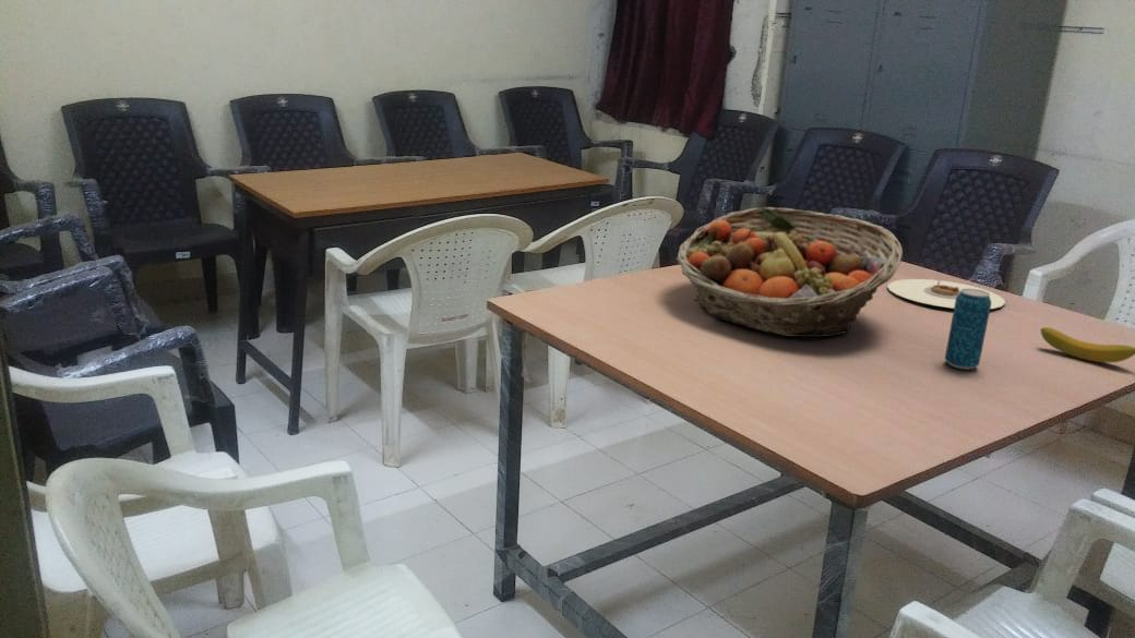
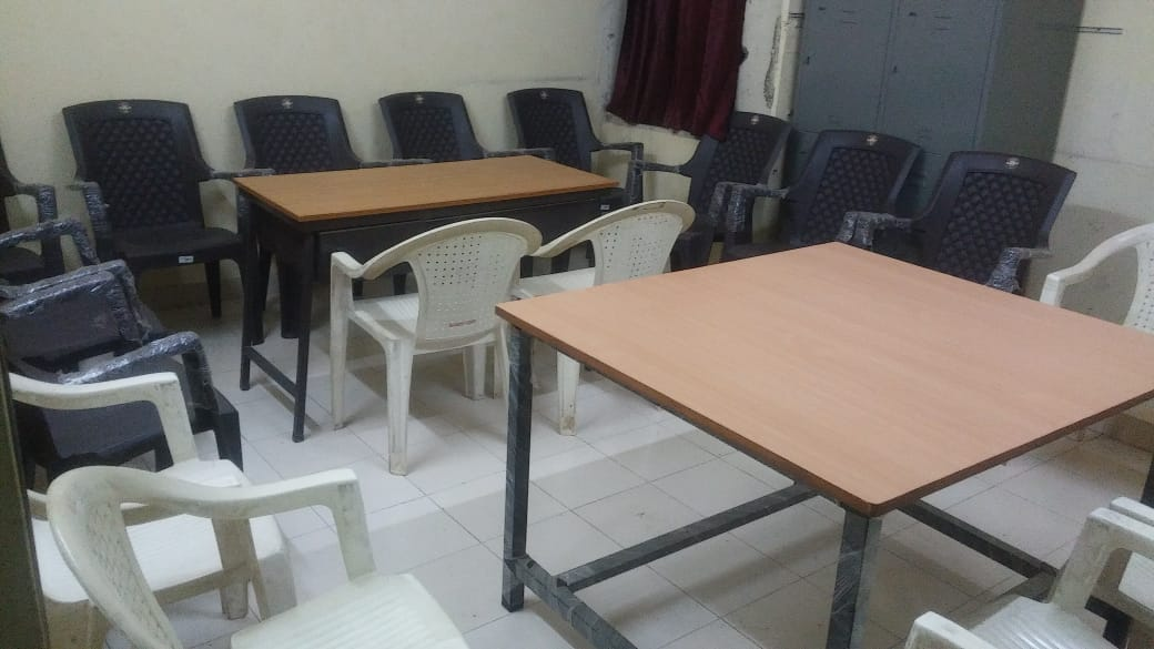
- banana (1090, 346)
- plate (945, 288)
- beverage can (968, 328)
- fruit basket (782, 268)
